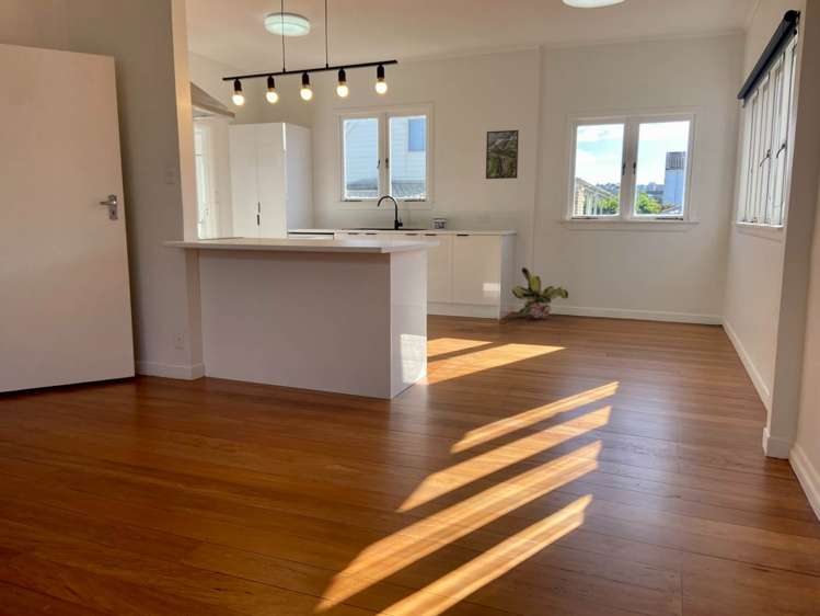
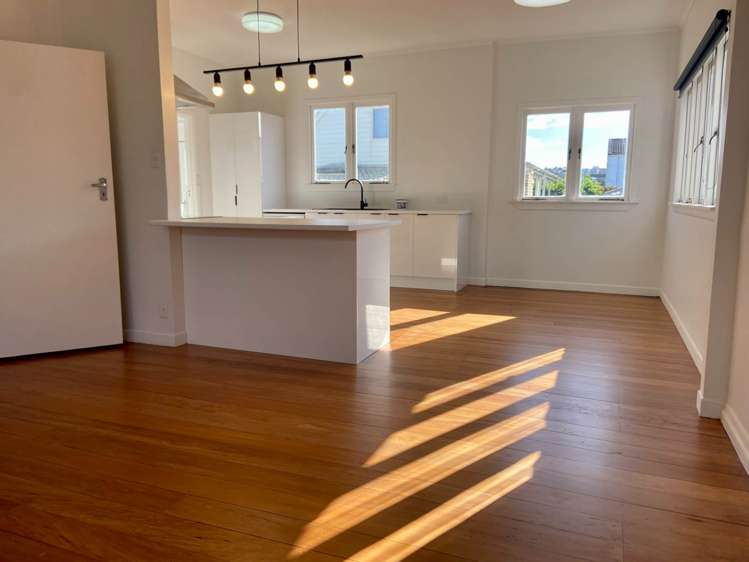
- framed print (501, 155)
- decorative plant (541, 293)
